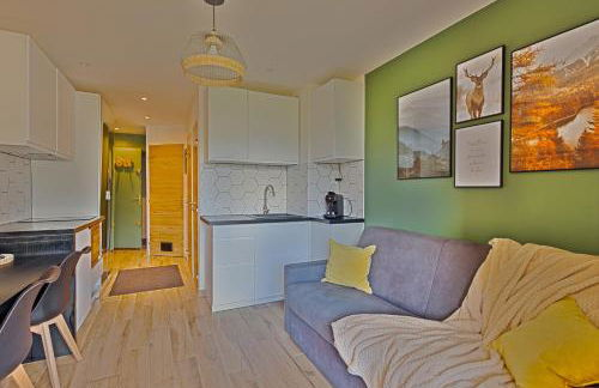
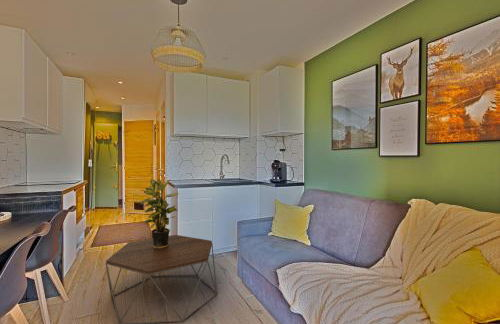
+ potted plant (158, 213)
+ coffee table (164, 271)
